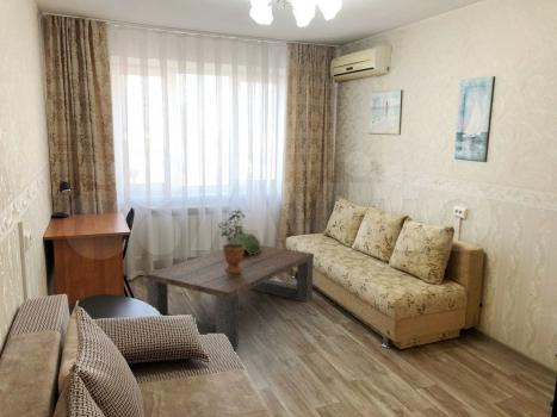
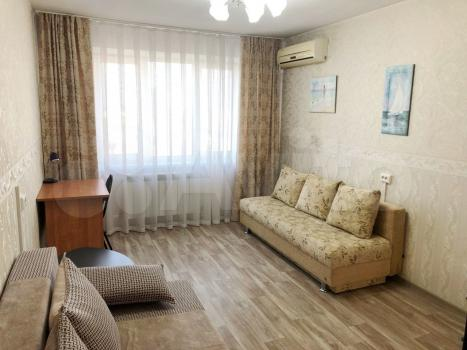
- decorative container (243, 242)
- coffee table (237, 287)
- potted plant (231, 237)
